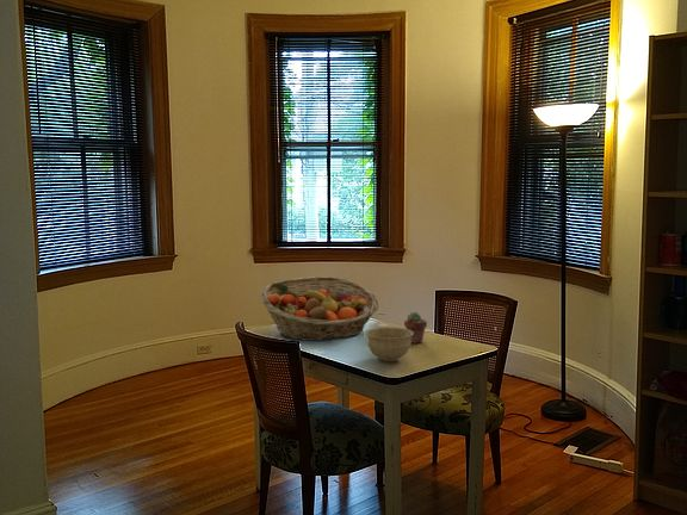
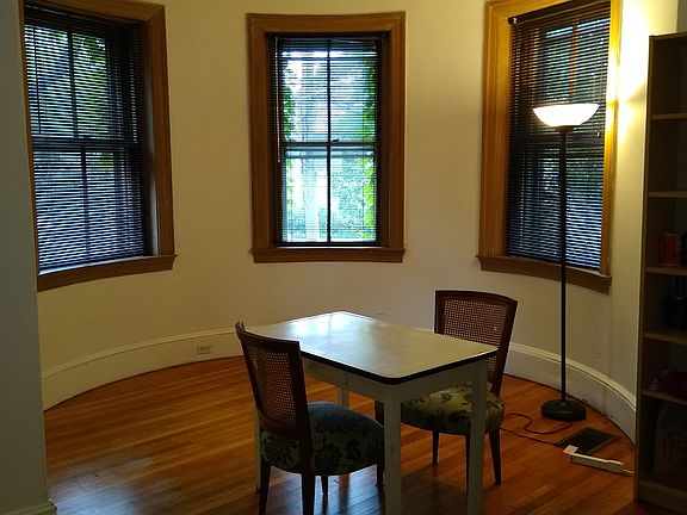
- potted succulent (415, 325)
- bowl (389, 346)
- fruit basket (320, 306)
